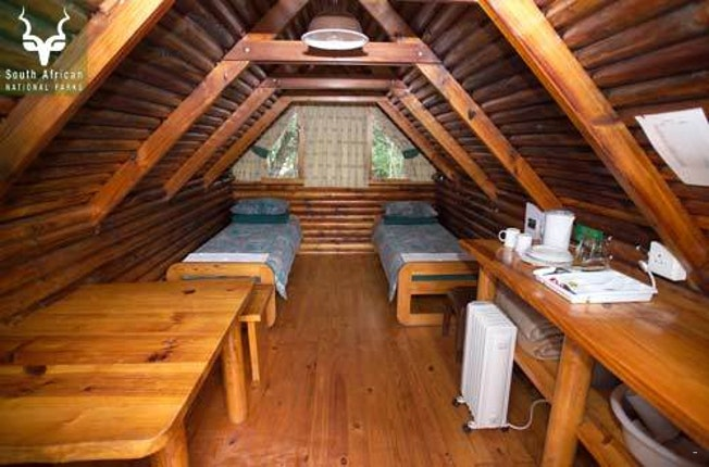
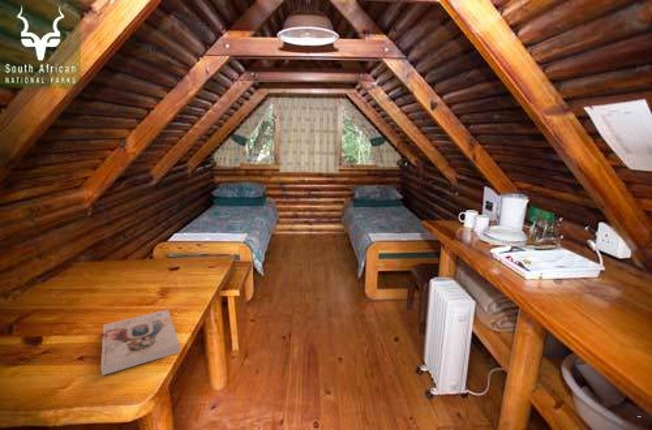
+ book (140, 337)
